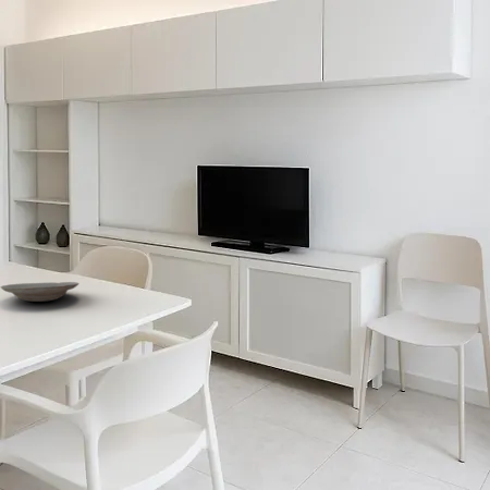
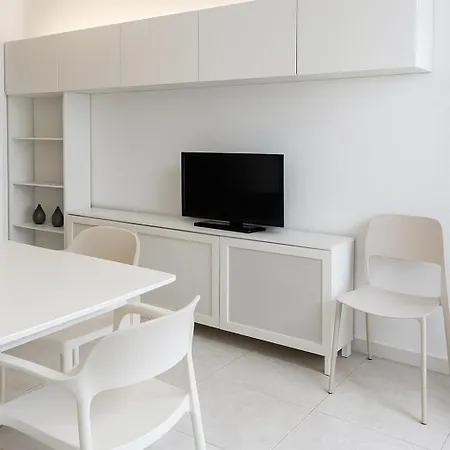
- plate (40, 291)
